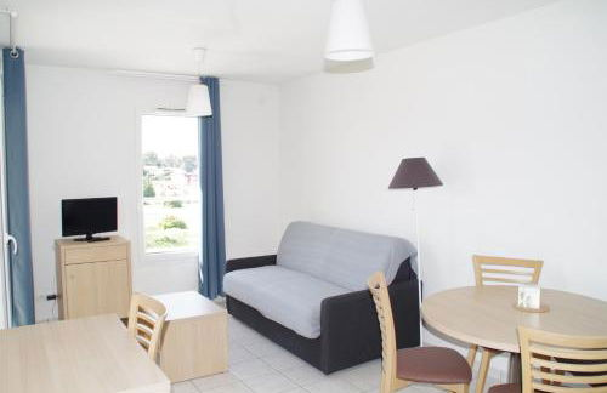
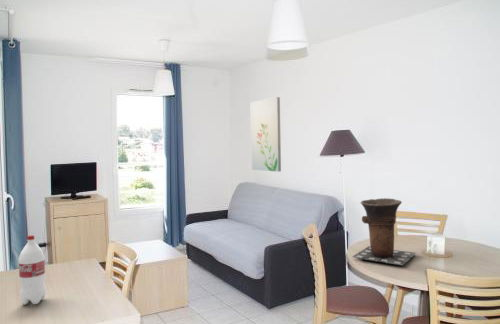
+ vase (384, 228)
+ bottle (32, 268)
+ wall art (265, 135)
